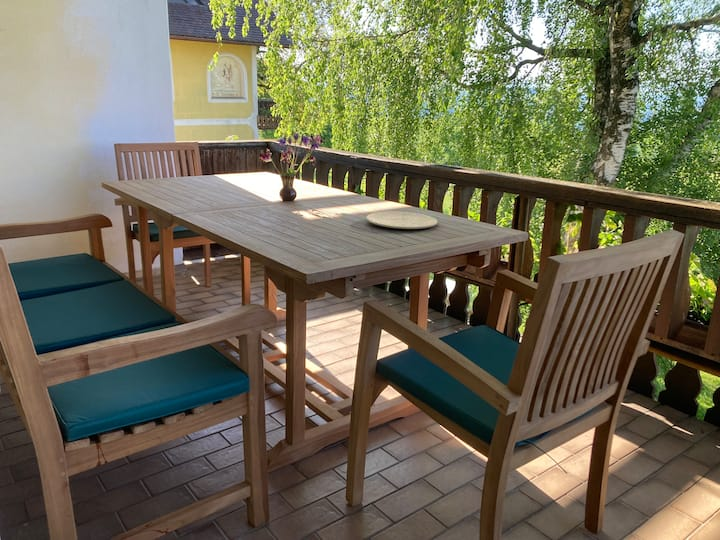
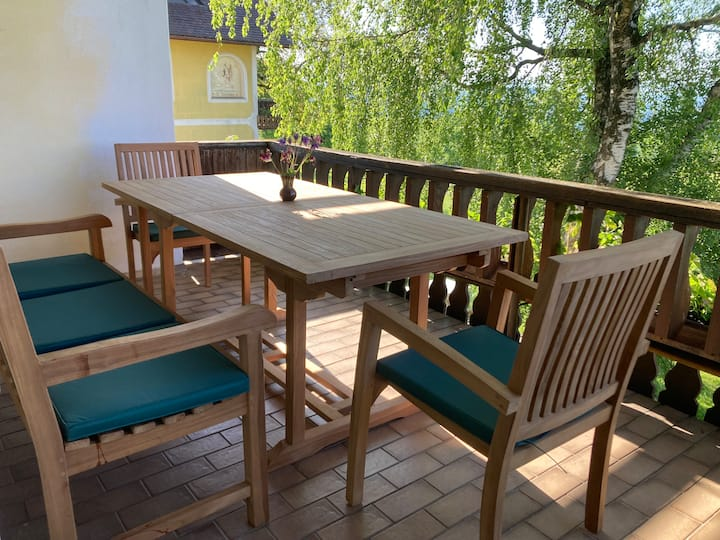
- plate (401, 220)
